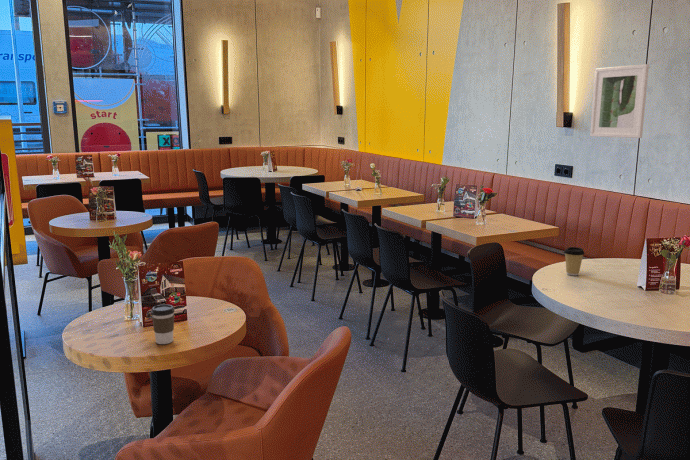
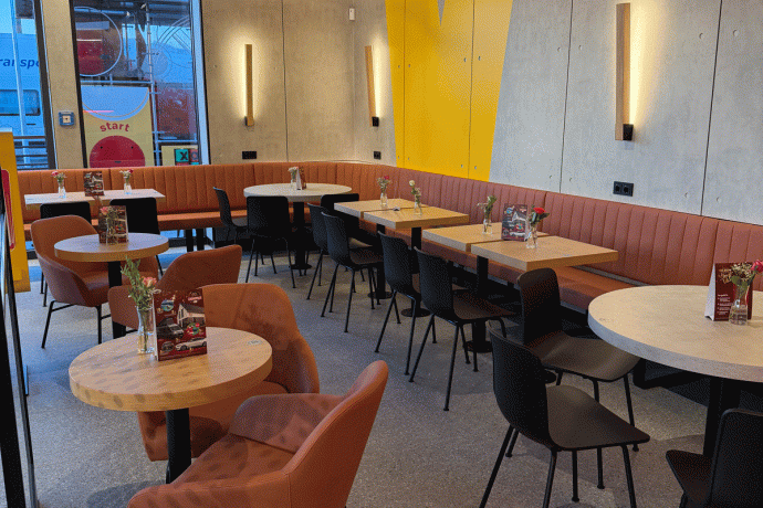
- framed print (617, 102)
- coffee cup (163, 324)
- coffee cup (573, 261)
